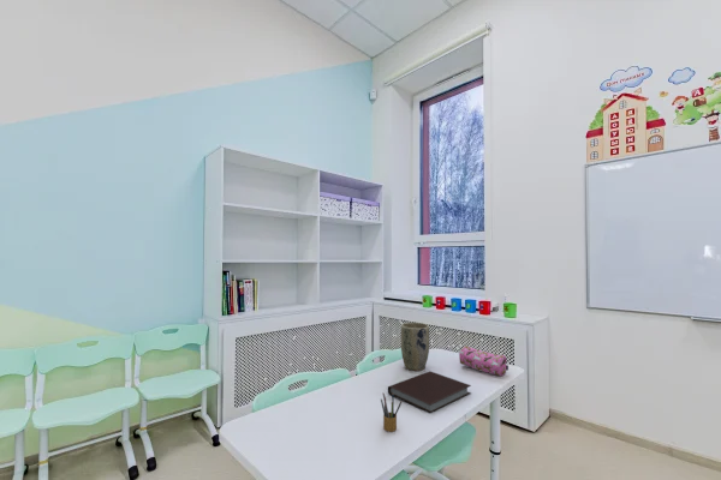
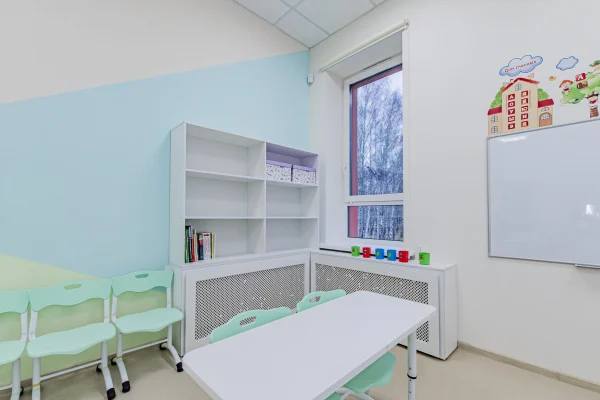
- plant pot (415, 346)
- pencil case (482, 360)
- notebook (429, 389)
- pencil box (391, 412)
